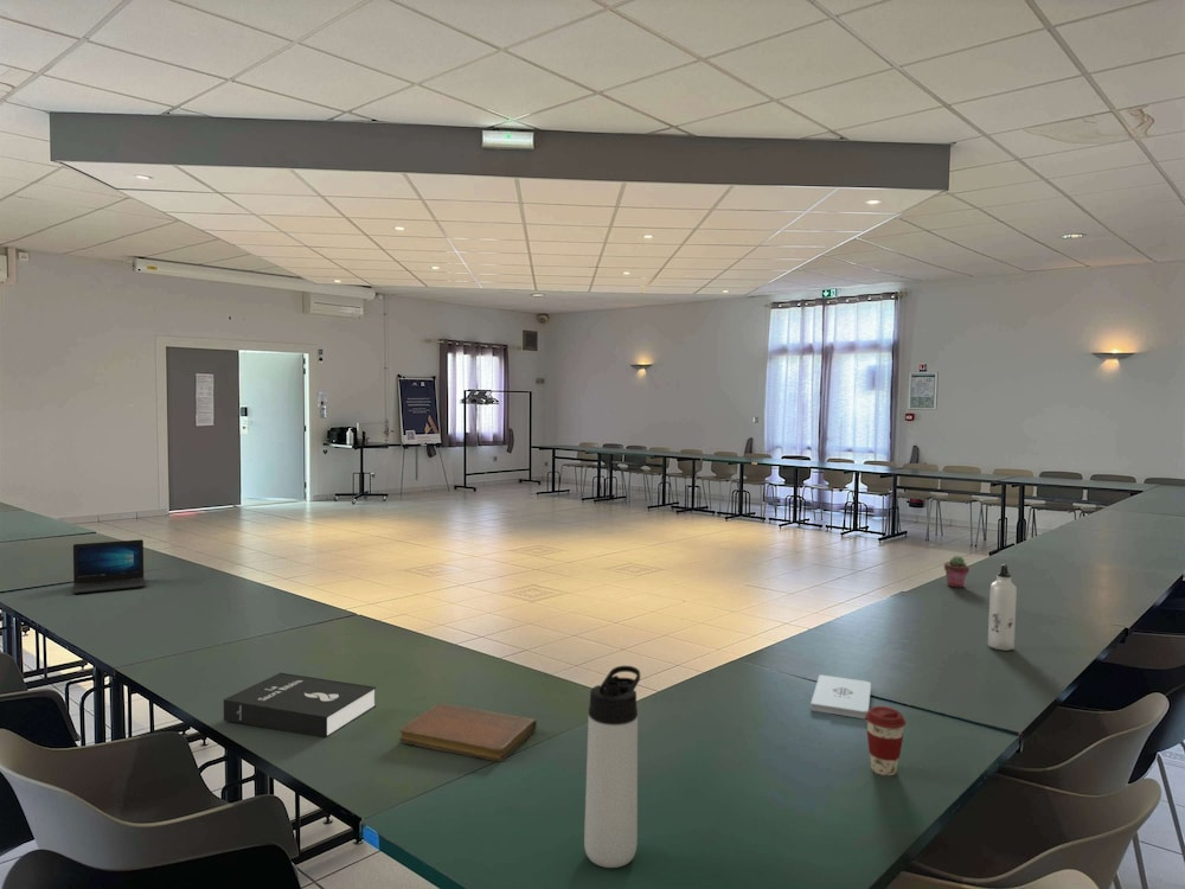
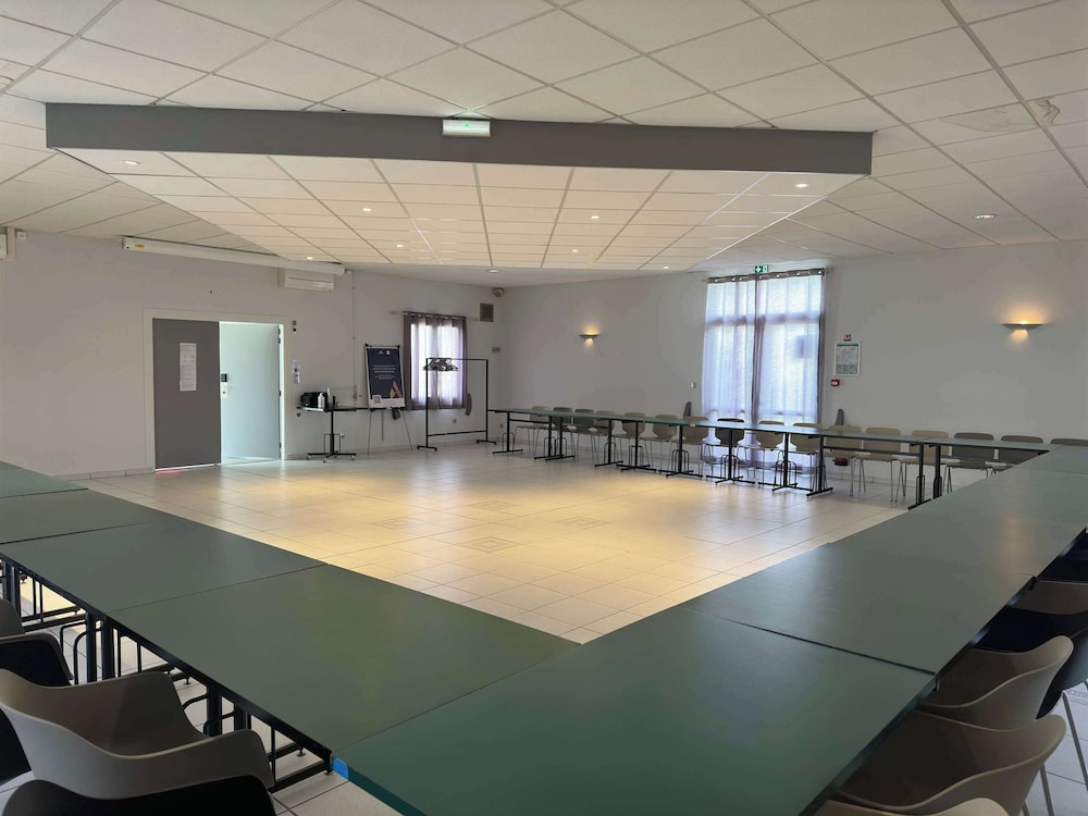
- water bottle (1003, 606)
- coffee cup (884, 742)
- potted succulent (956, 570)
- notebook (468, 729)
- booklet (301, 703)
- laptop (109, 565)
- thermos bottle (615, 763)
- notepad (841, 695)
